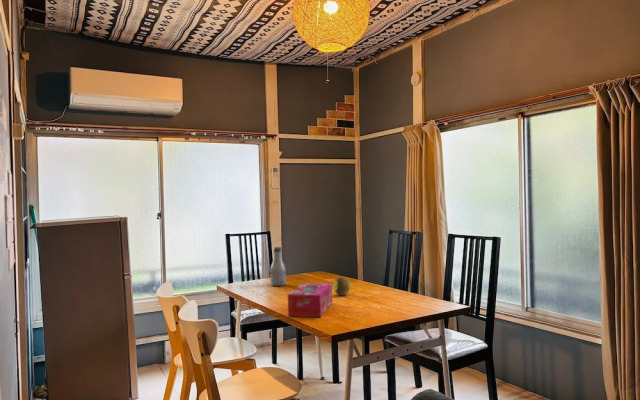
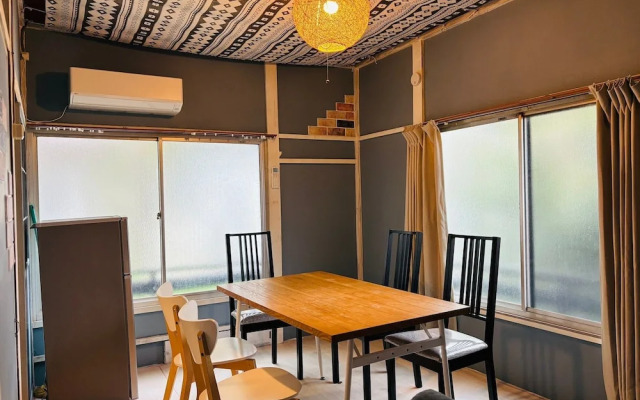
- fruit (342, 286)
- bottle (277, 266)
- tissue box (311, 298)
